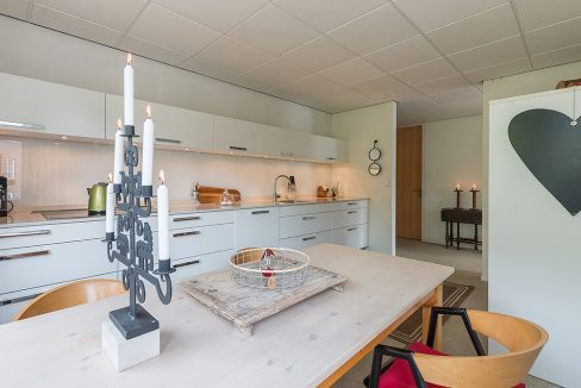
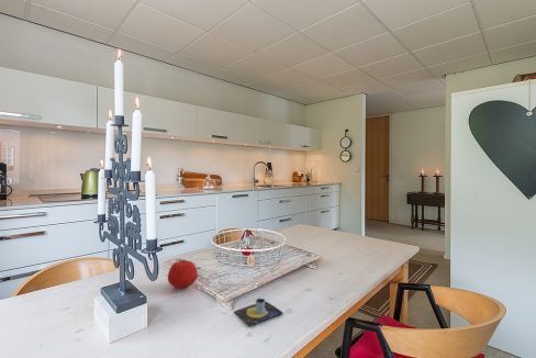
+ apple (182, 273)
+ mug (258, 305)
